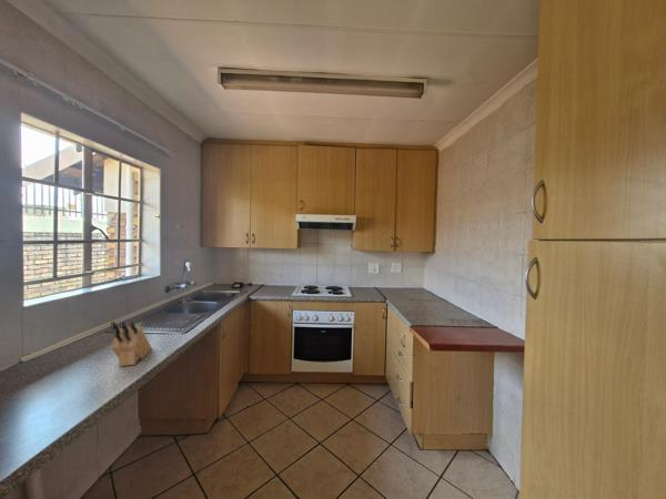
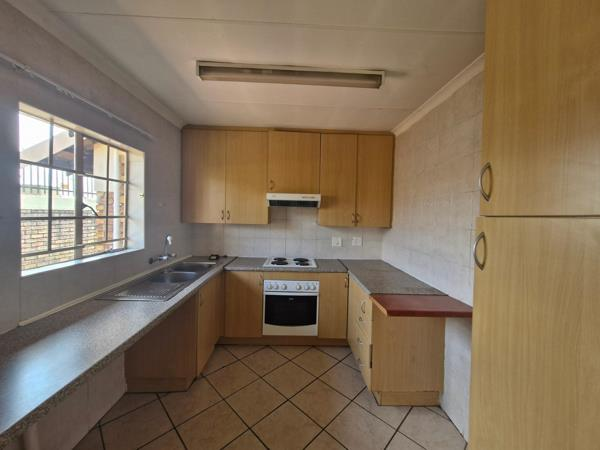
- knife block (131, 337)
